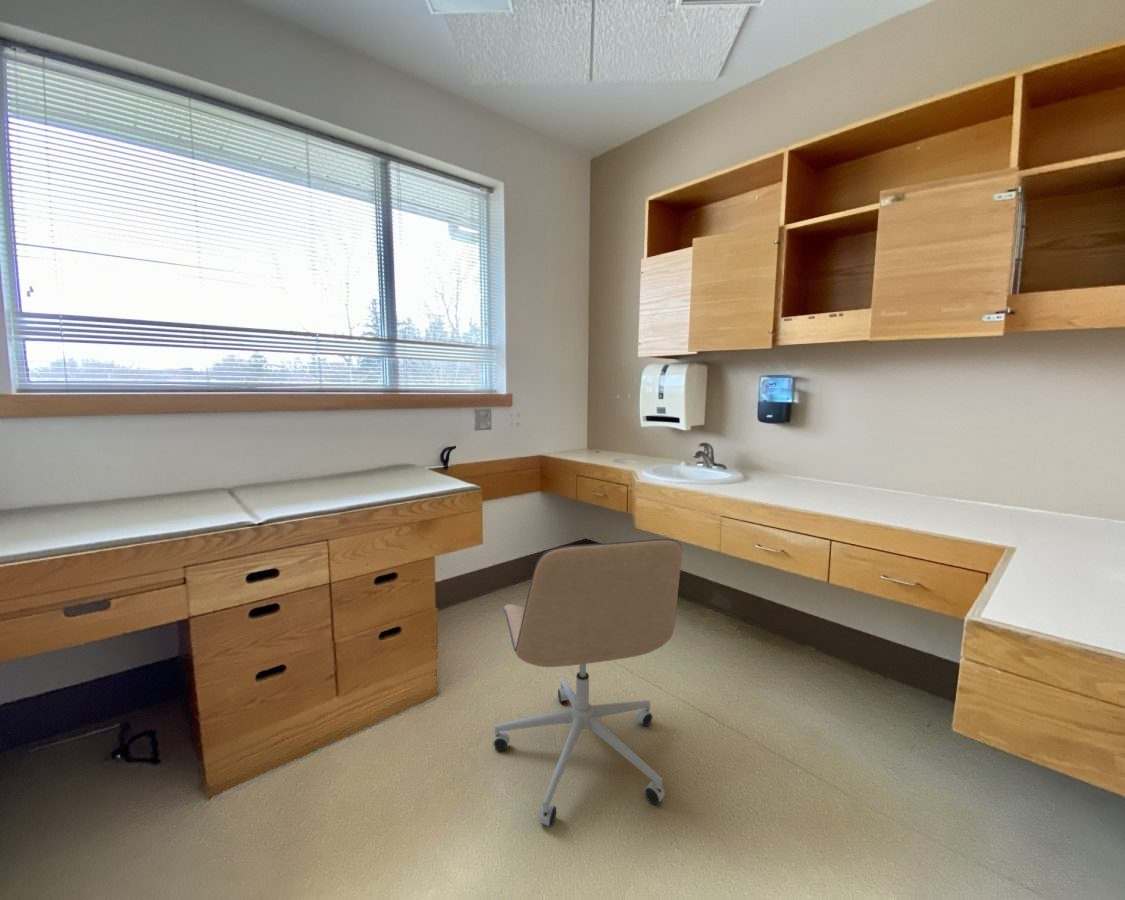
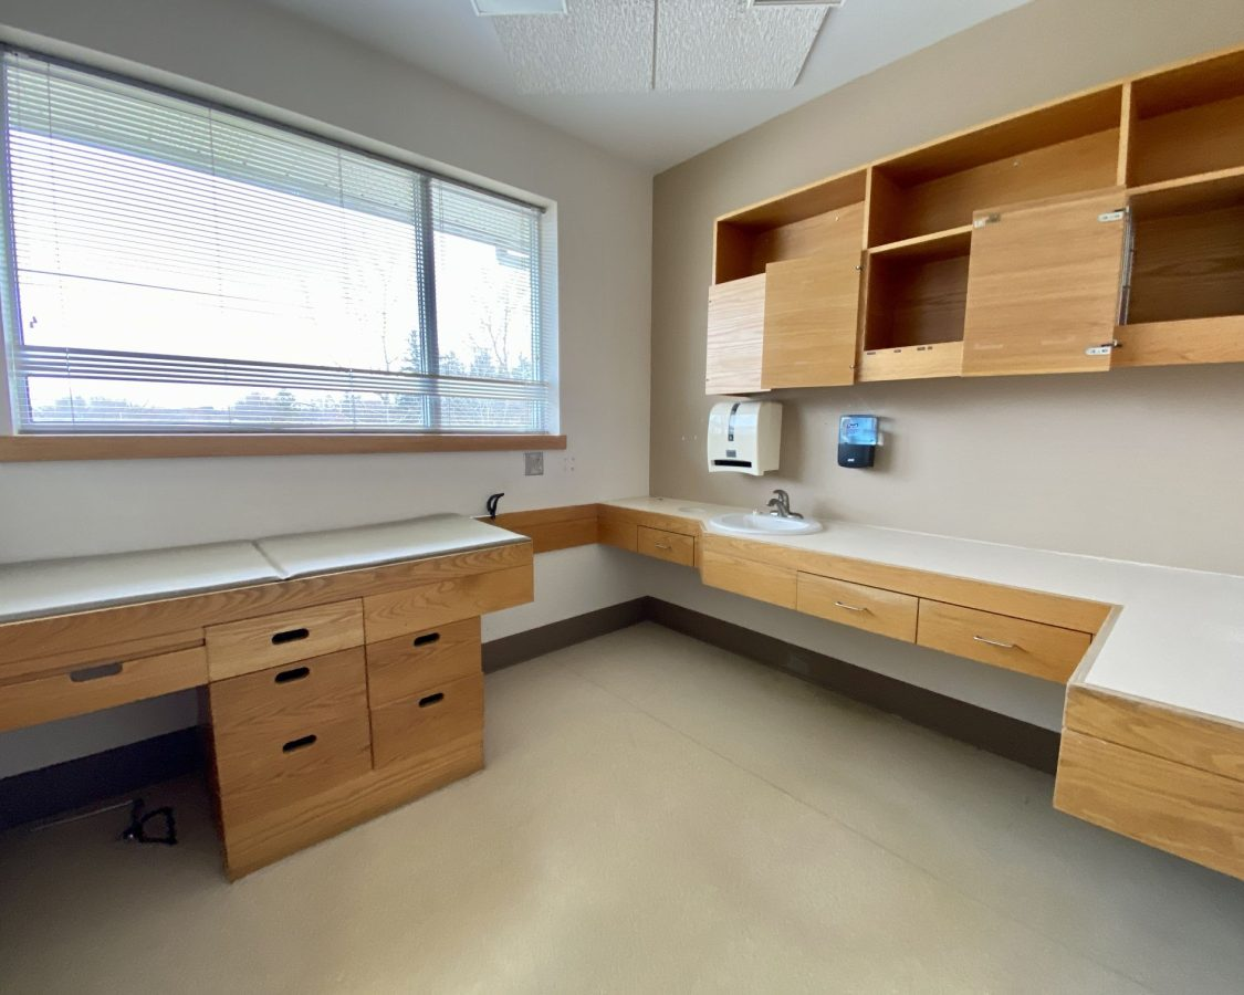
- office chair (583, 637)
